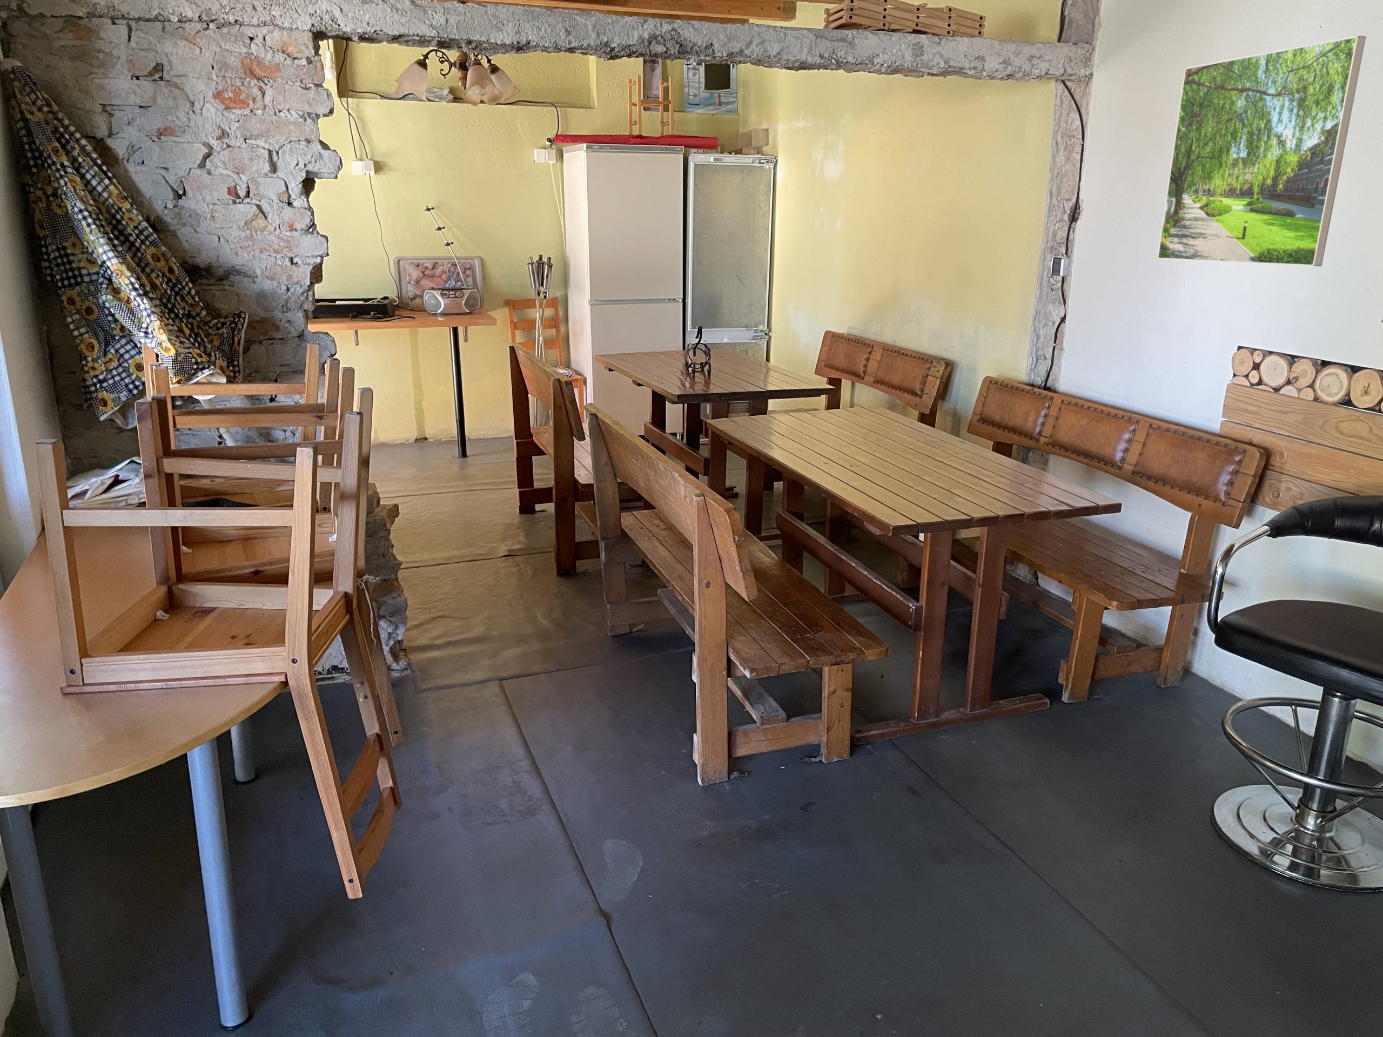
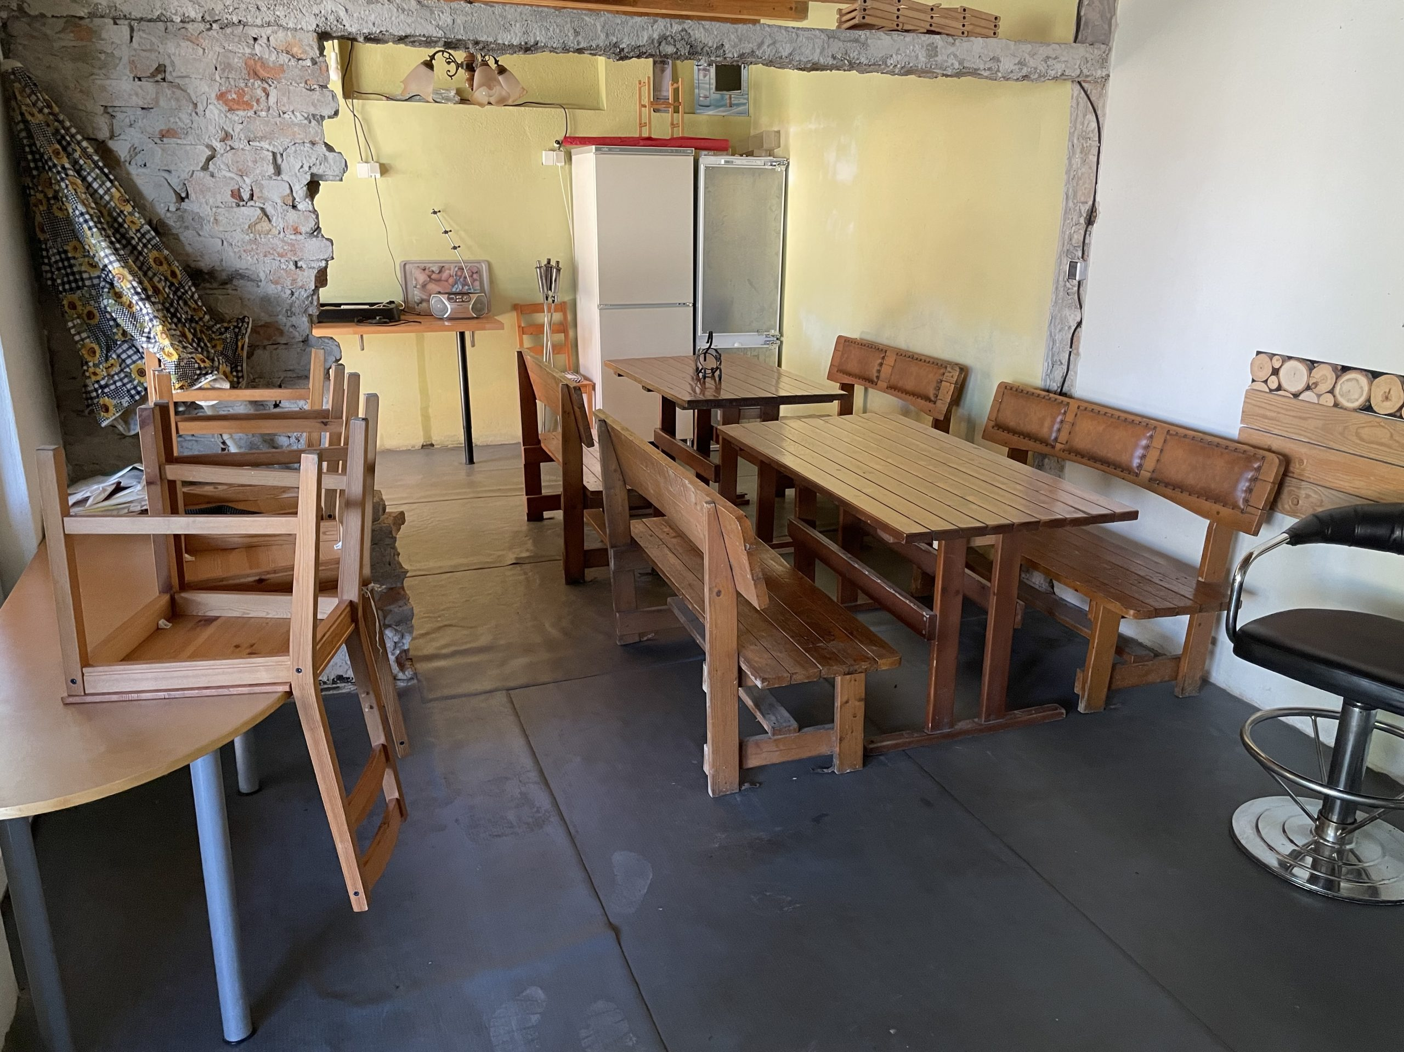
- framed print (1249, 161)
